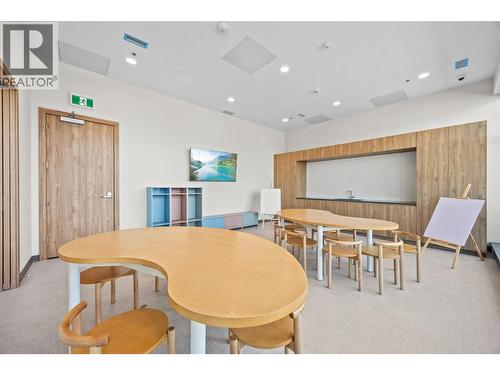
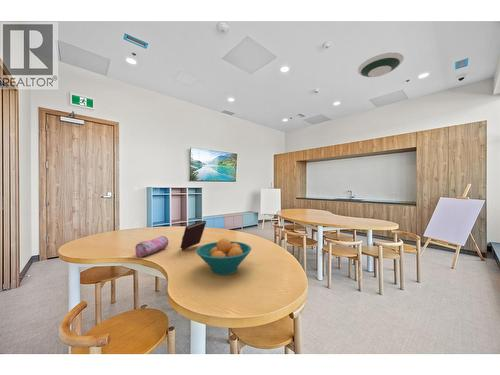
+ fruit bowl (224, 254)
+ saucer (379, 70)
+ notebook (193, 235)
+ pencil case (152, 245)
